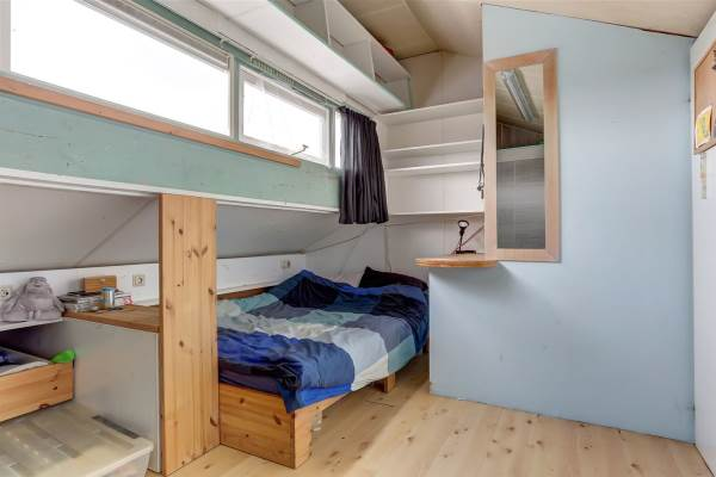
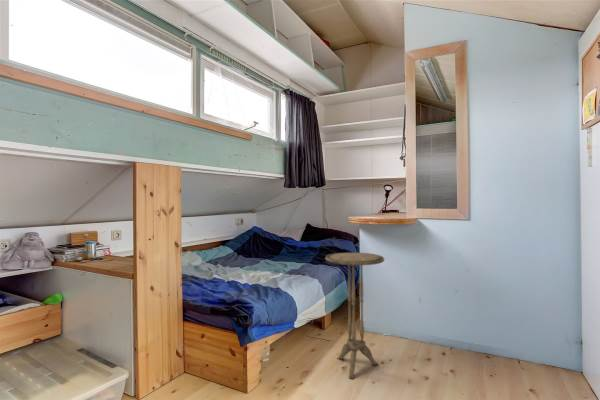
+ side table (354, 311)
